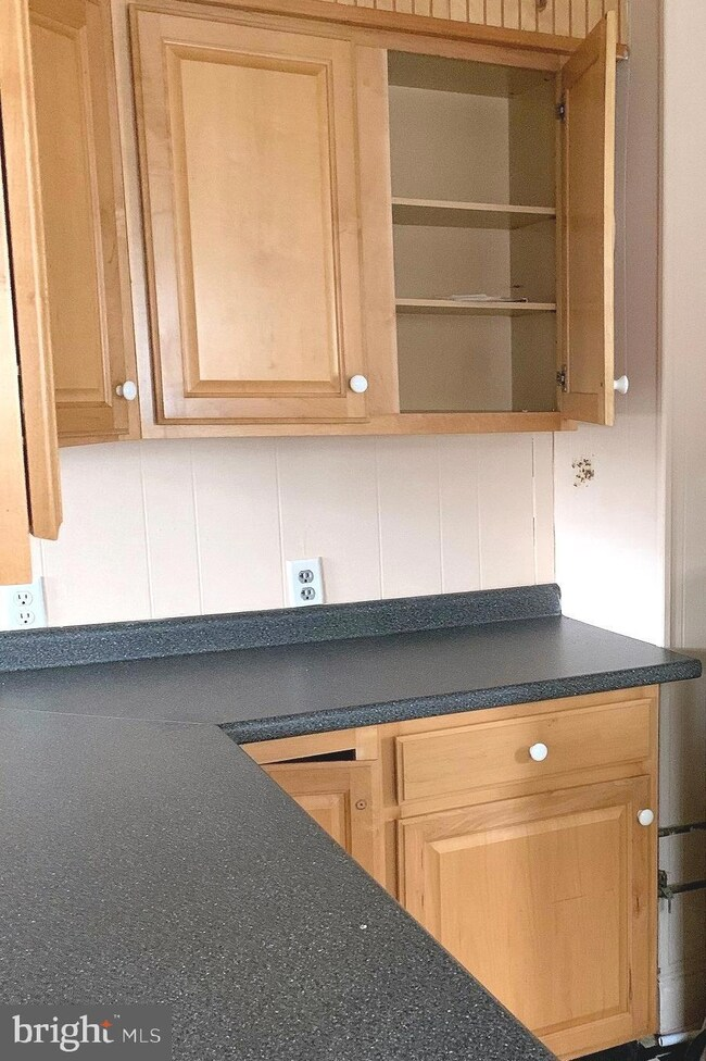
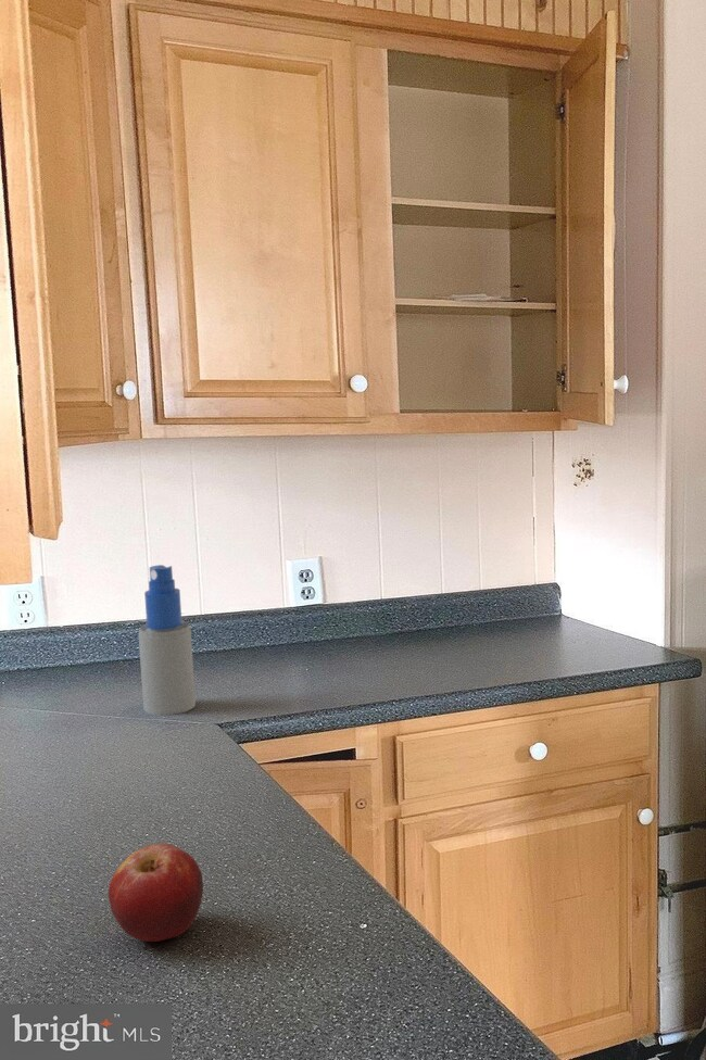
+ fruit (156, 891)
+ spray bottle (165, 636)
